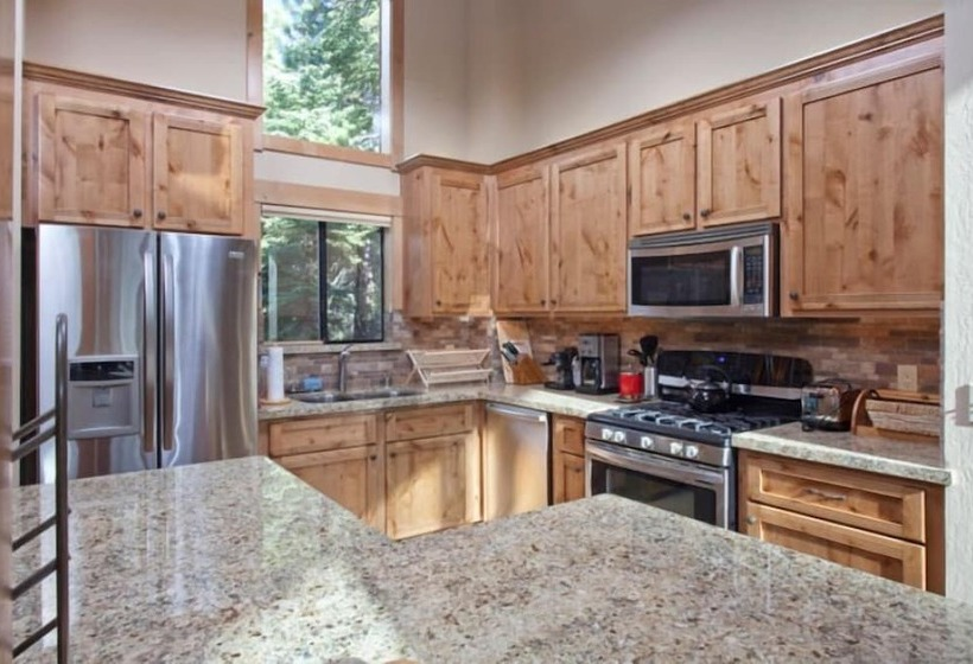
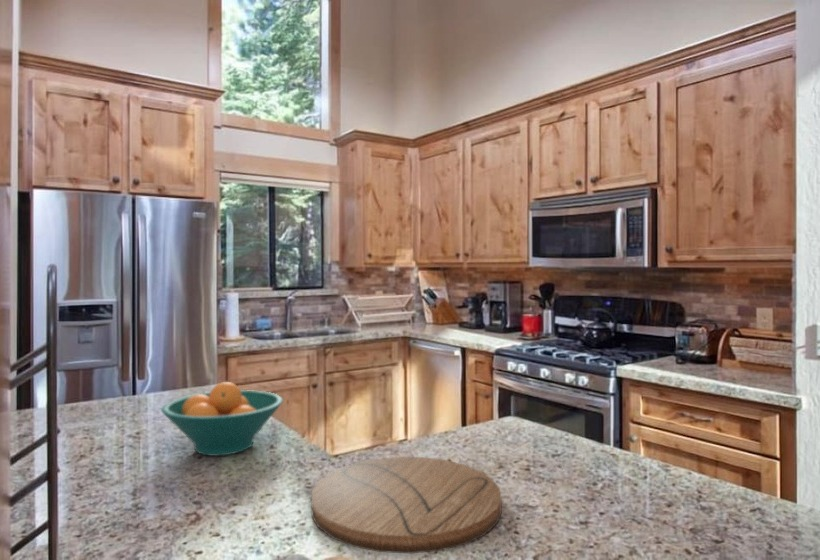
+ fruit bowl (224, 414)
+ cutting board (406, 496)
